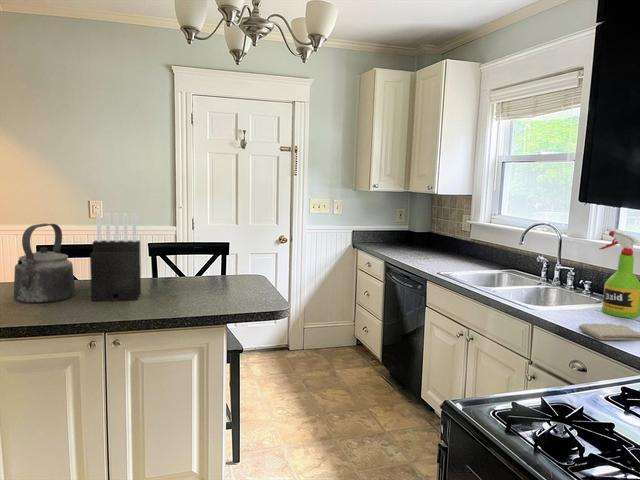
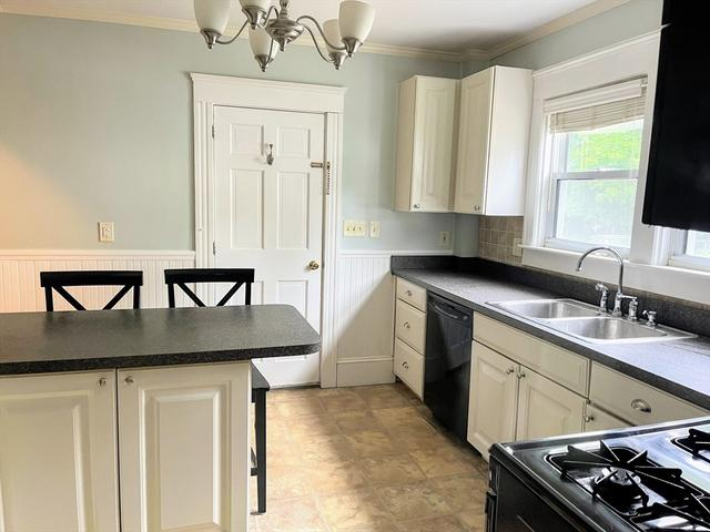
- knife block (115, 256)
- kettle (41, 261)
- washcloth (612, 331)
- spray bottle (618, 272)
